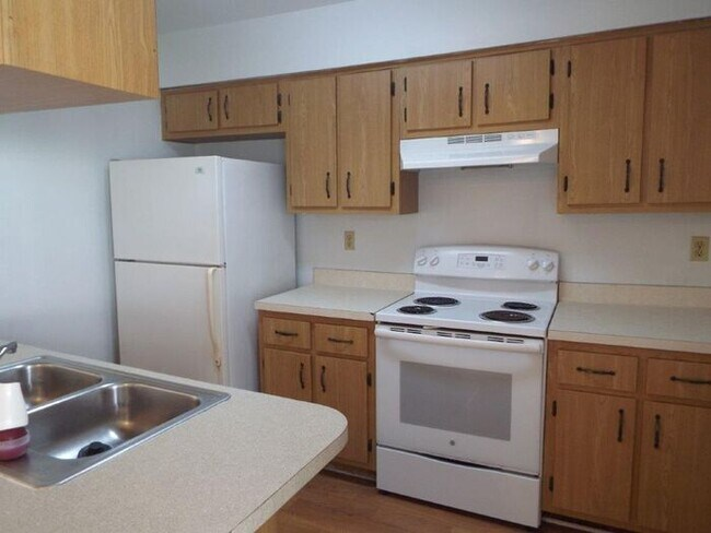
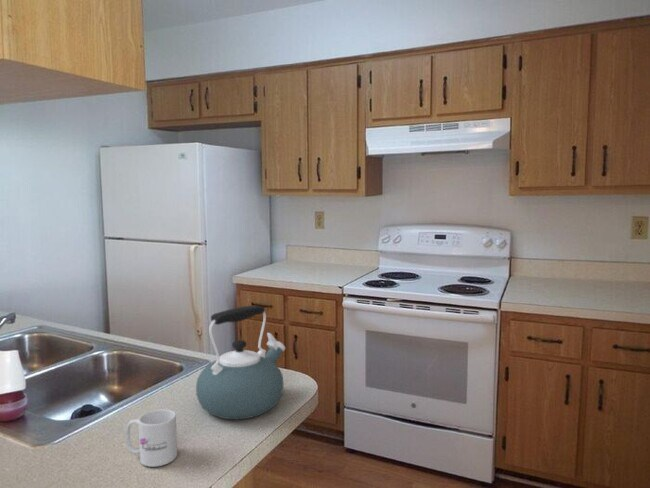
+ mug (150, 436)
+ kettle (246, 355)
